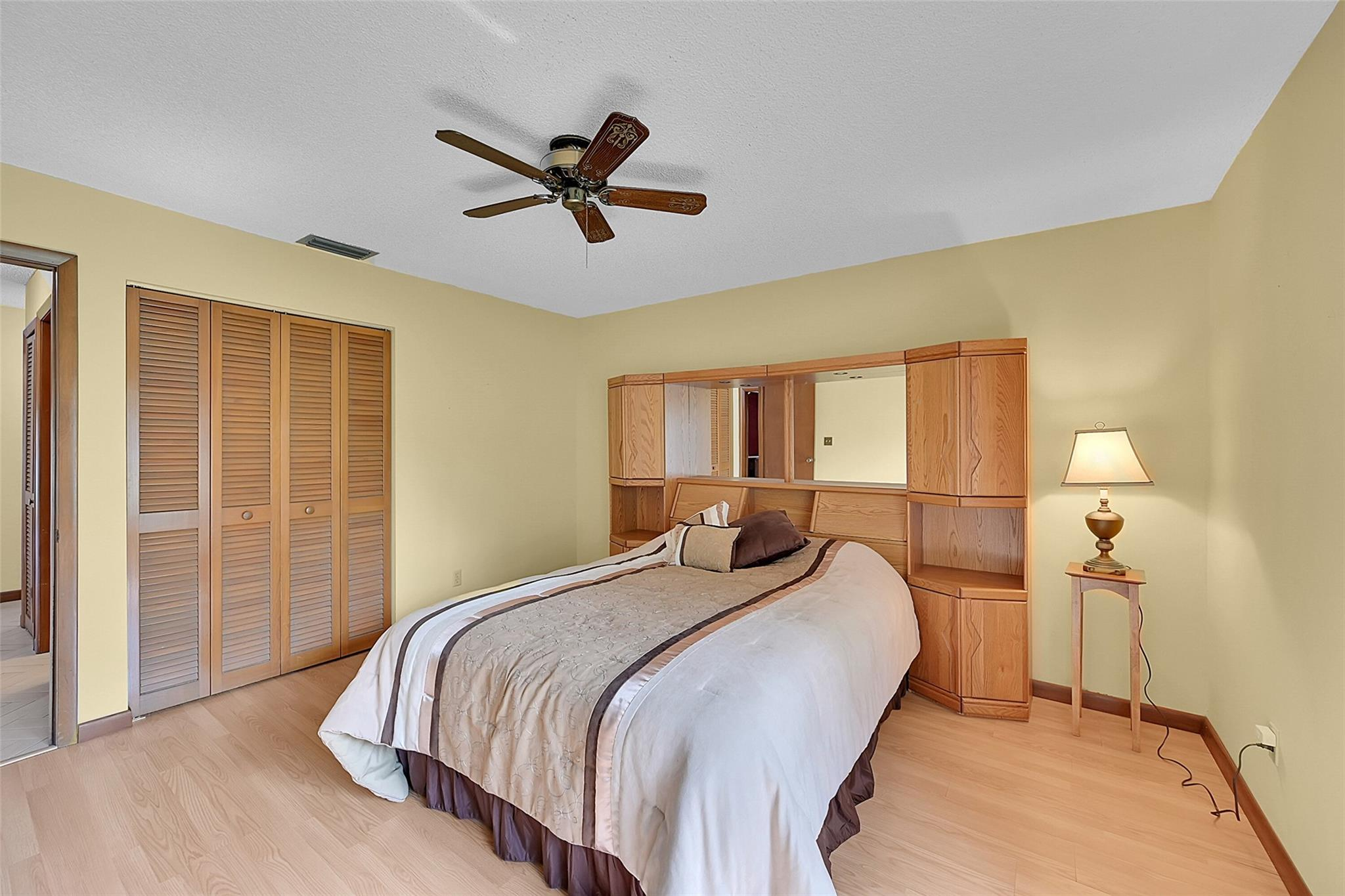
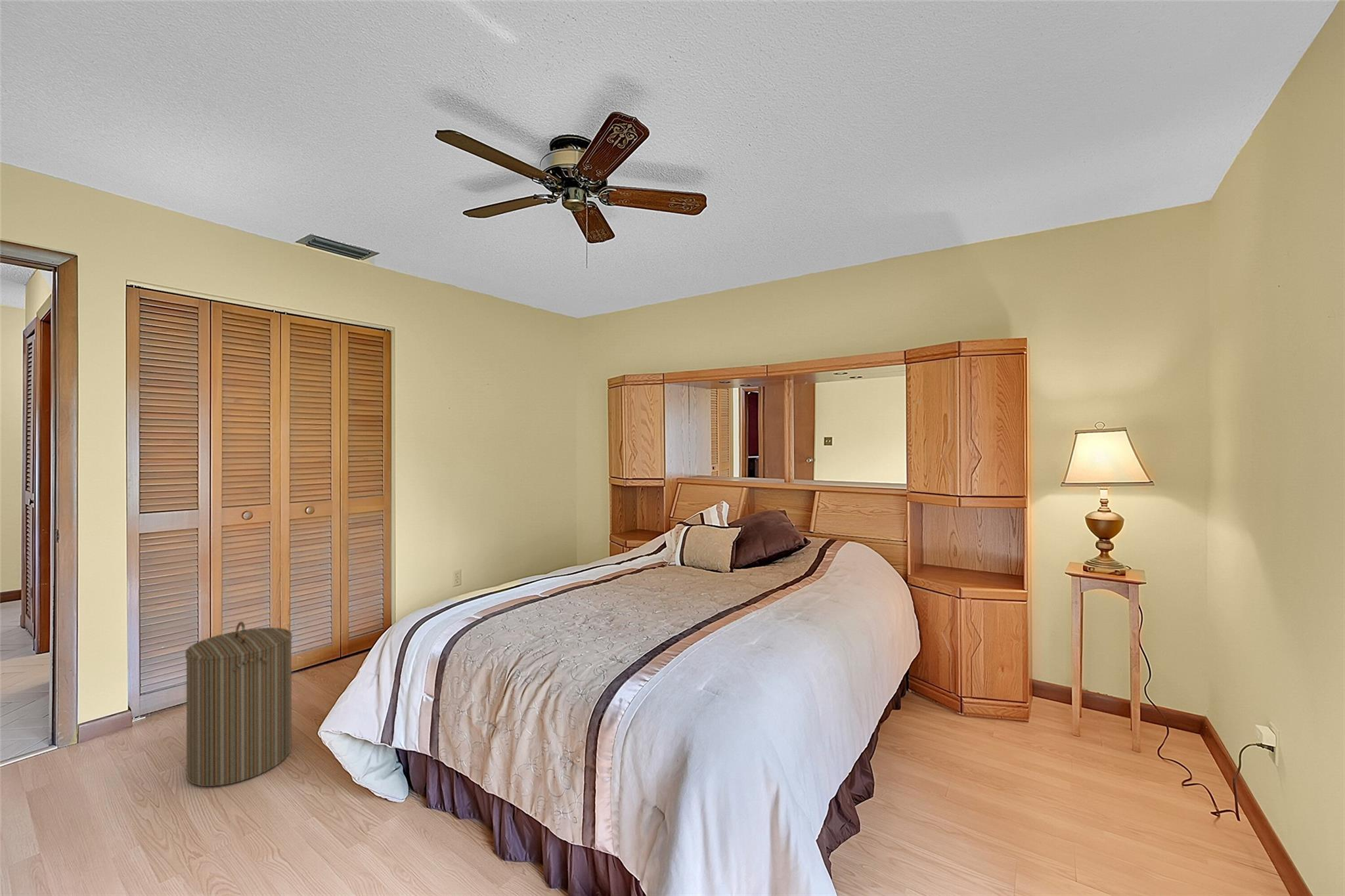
+ laundry hamper (241, 691)
